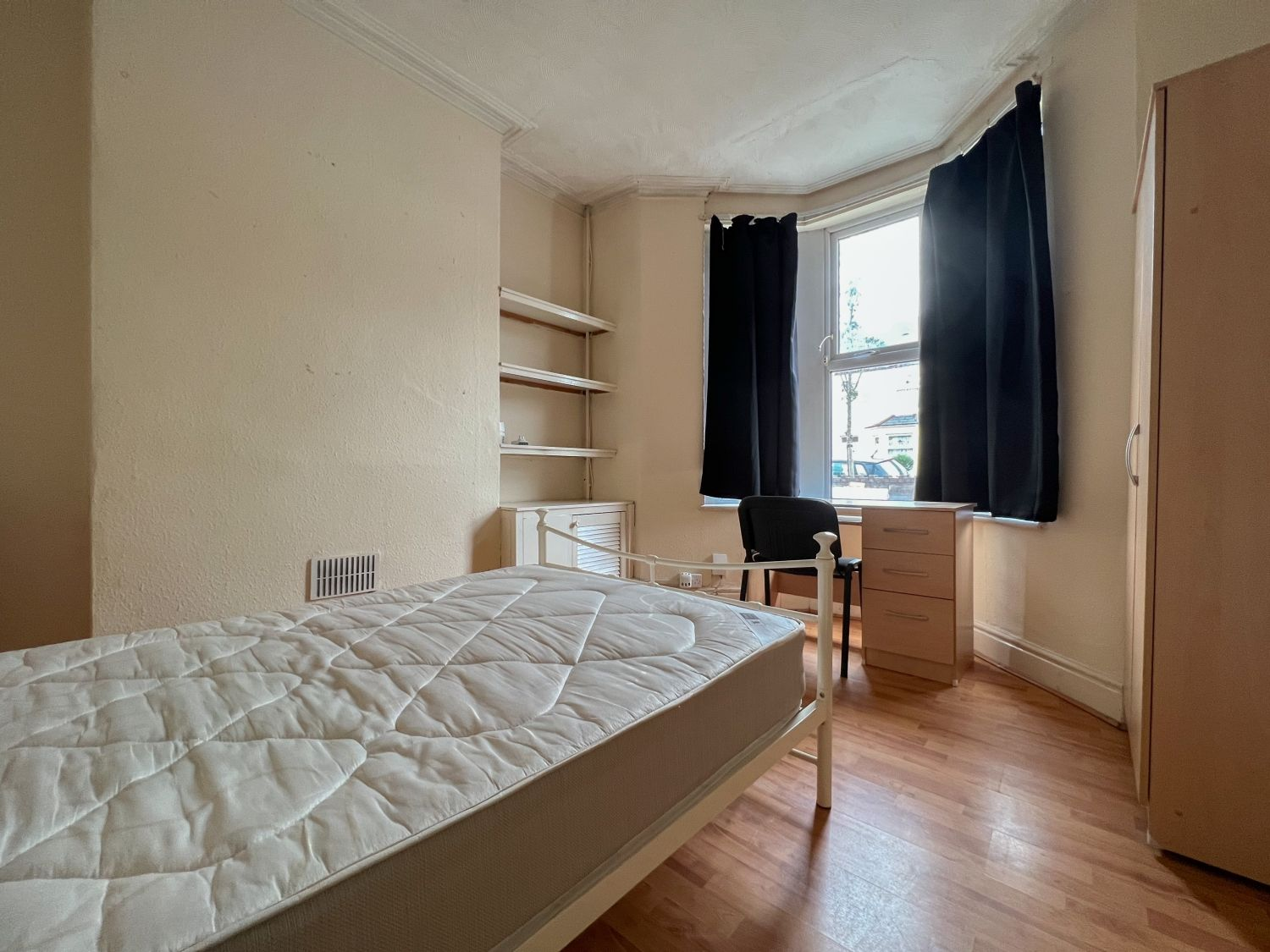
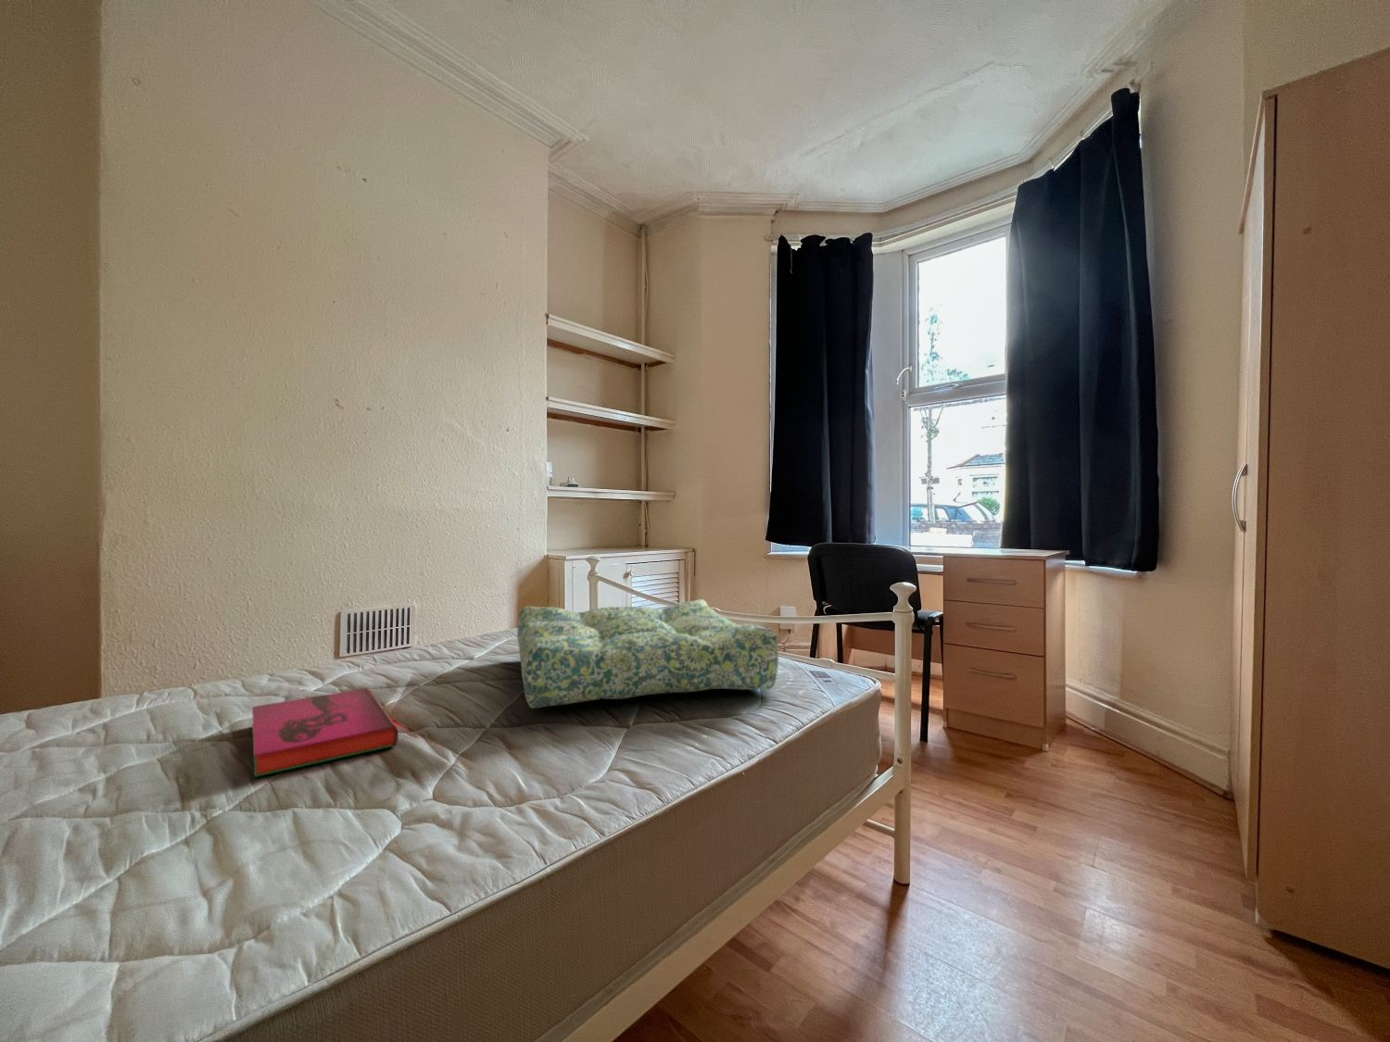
+ seat cushion (636, 645)
+ hardback book (322, 725)
